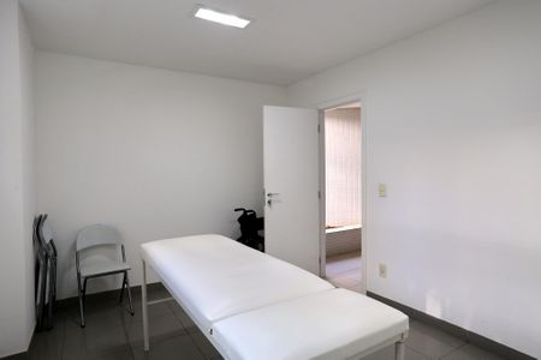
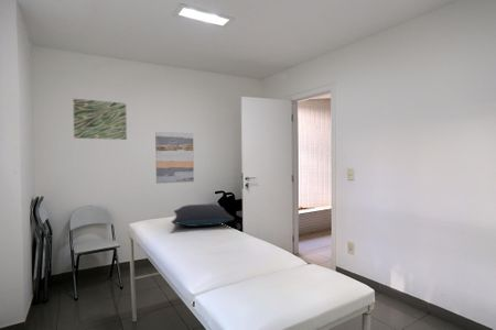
+ wall art (100, 120)
+ wall art (175, 157)
+ pillow (201, 215)
